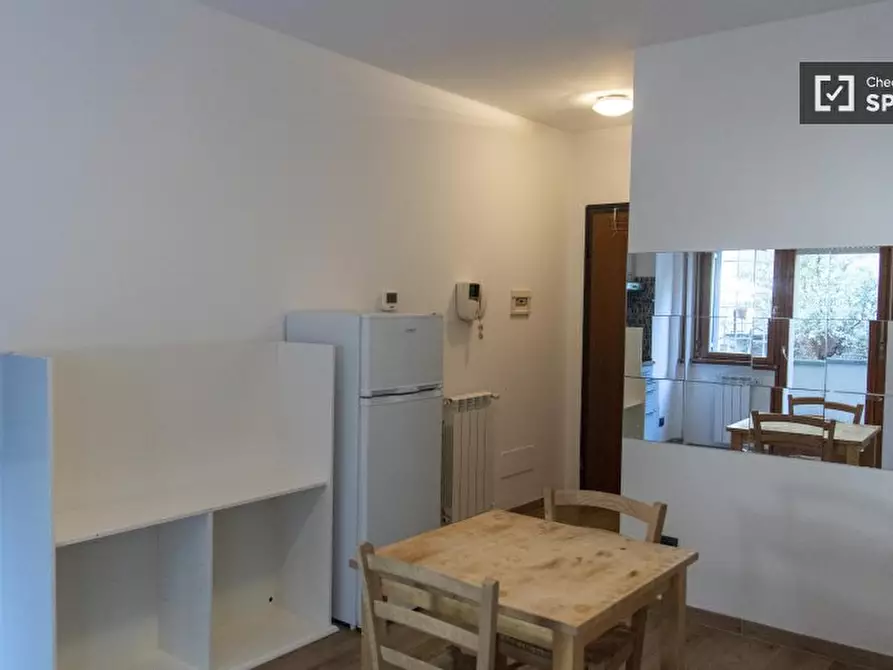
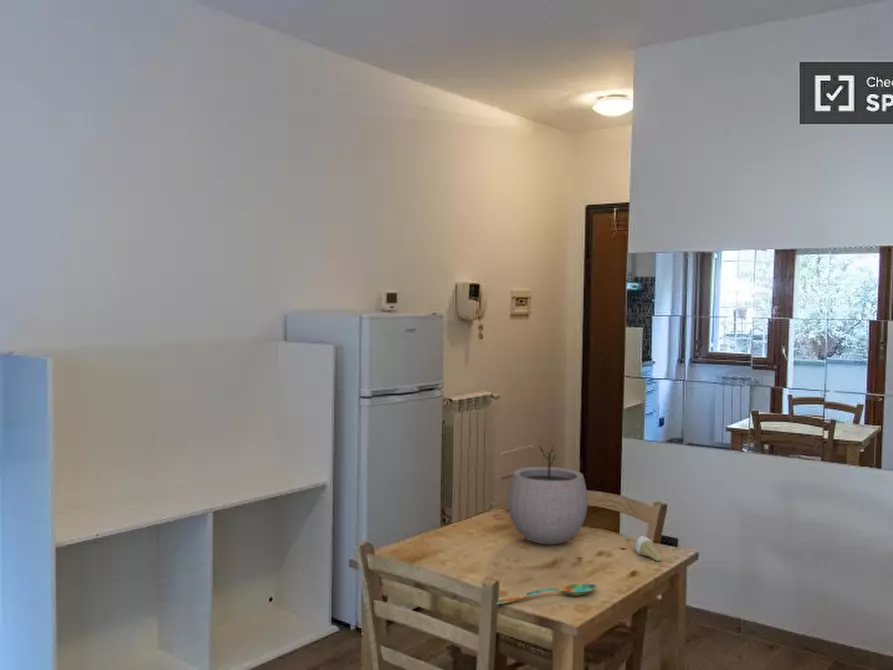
+ plant pot (547, 492)
+ spoon (544, 591)
+ tooth (649, 547)
